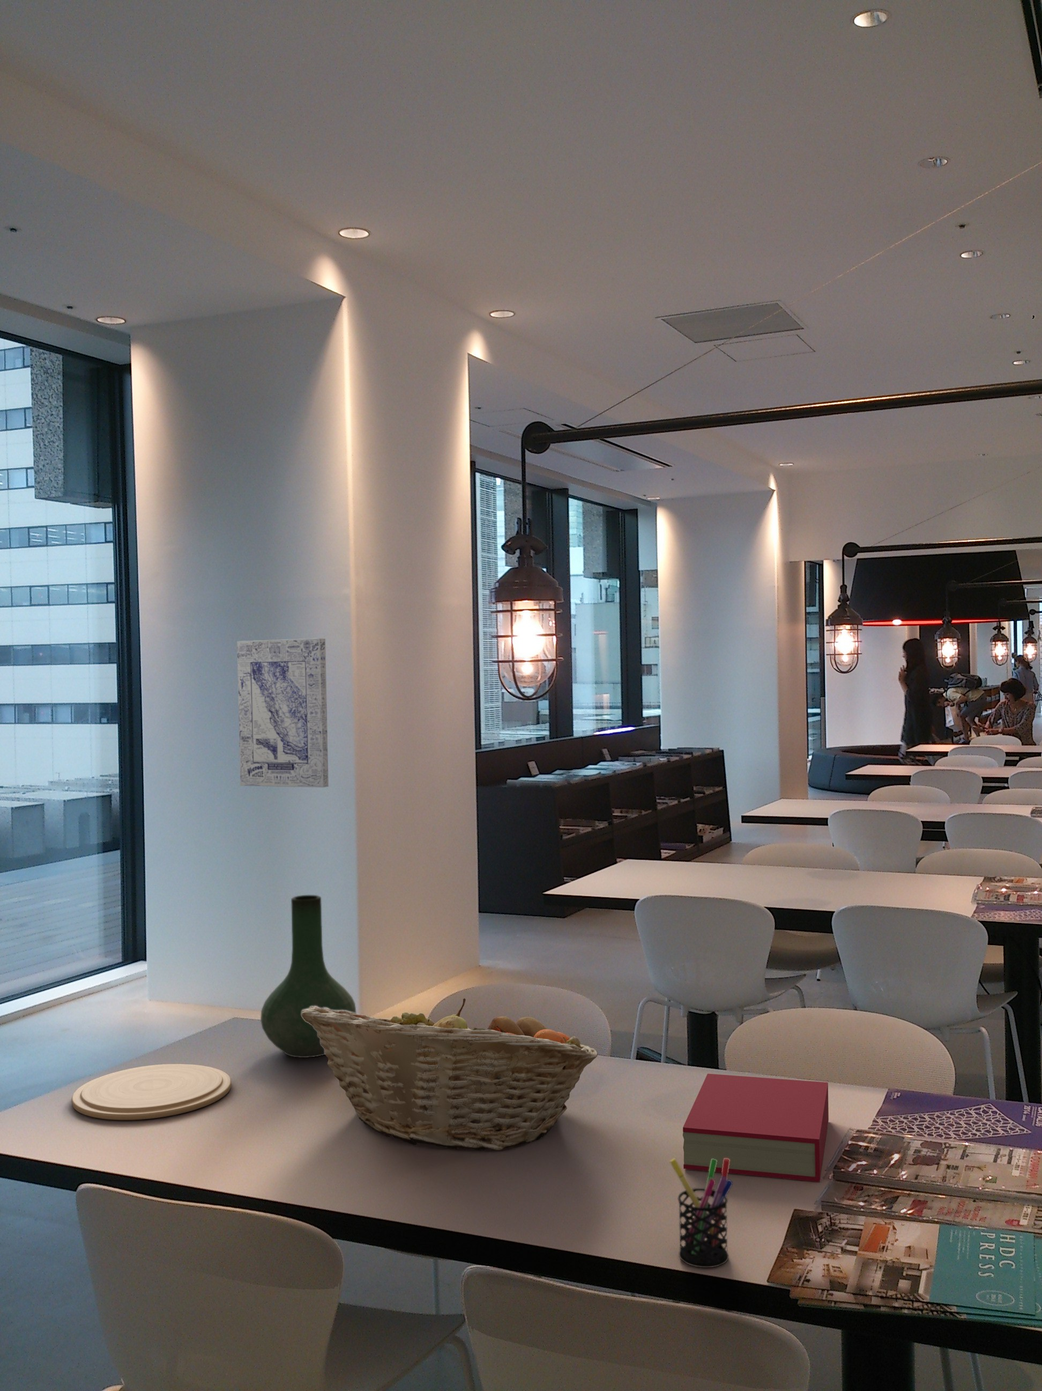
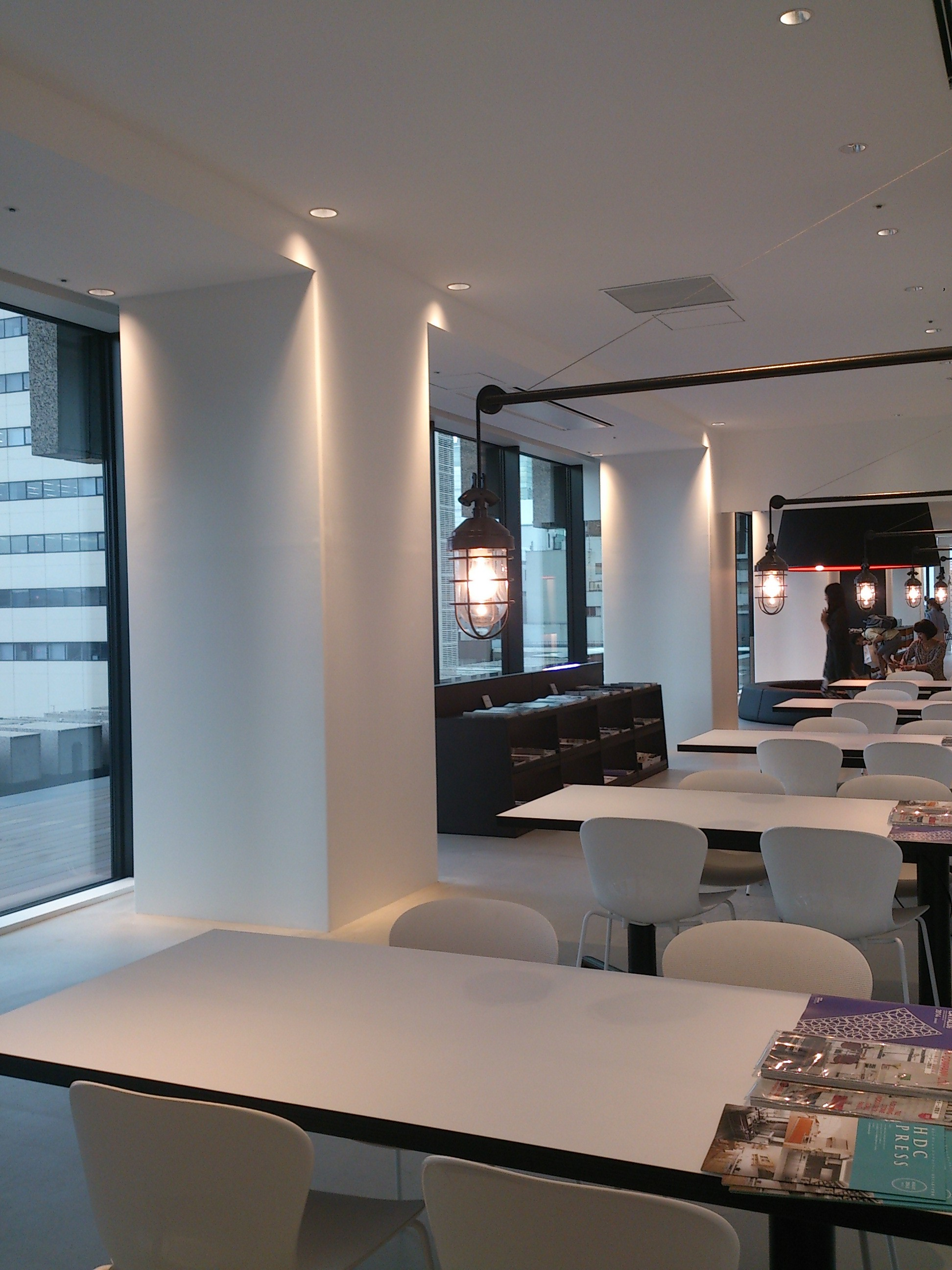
- pen holder (707, 1204)
- plate (153, 1089)
- book (759, 1124)
- vase (308, 974)
- fruit basket (448, 1056)
- wall art (282, 713)
